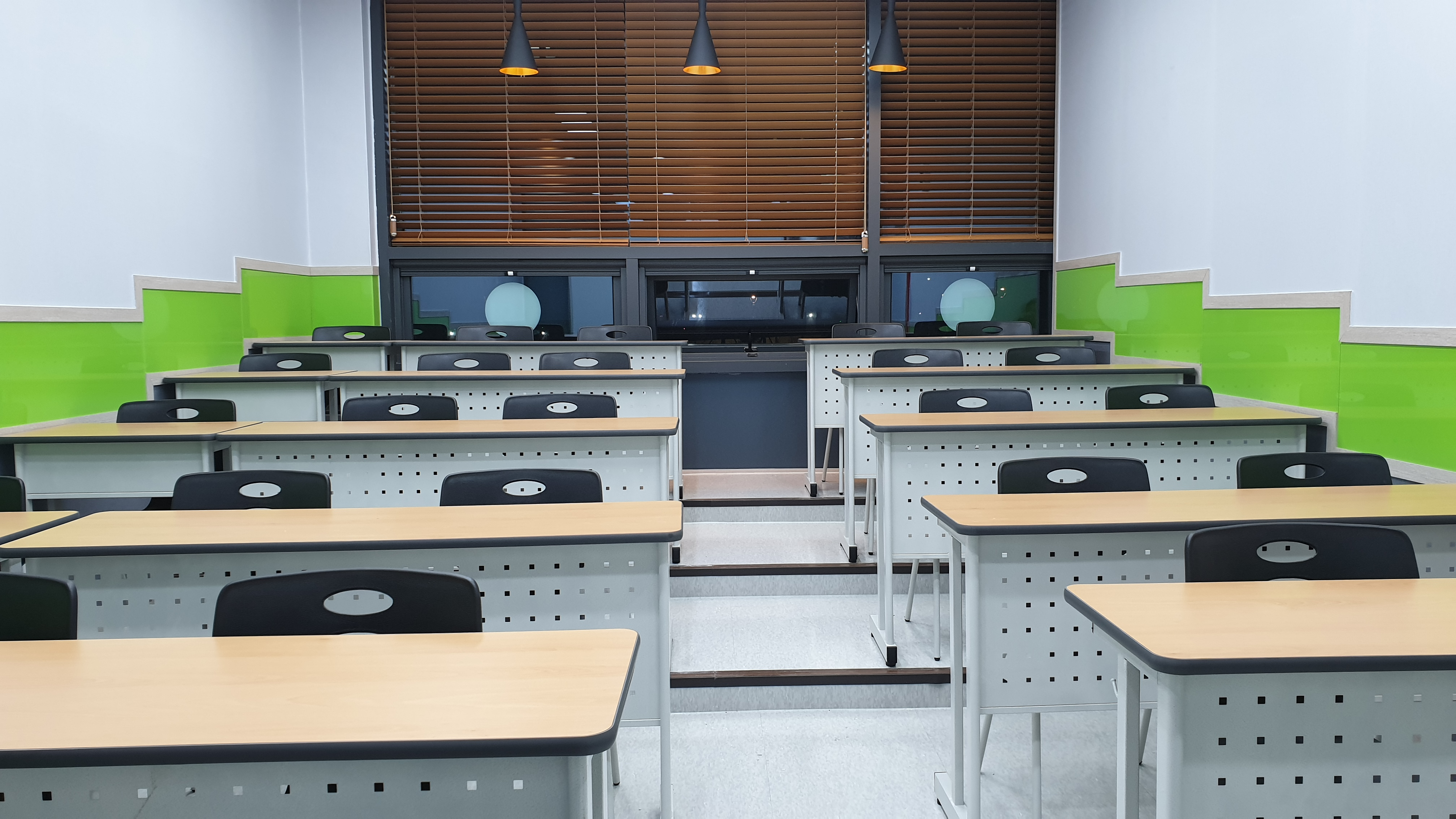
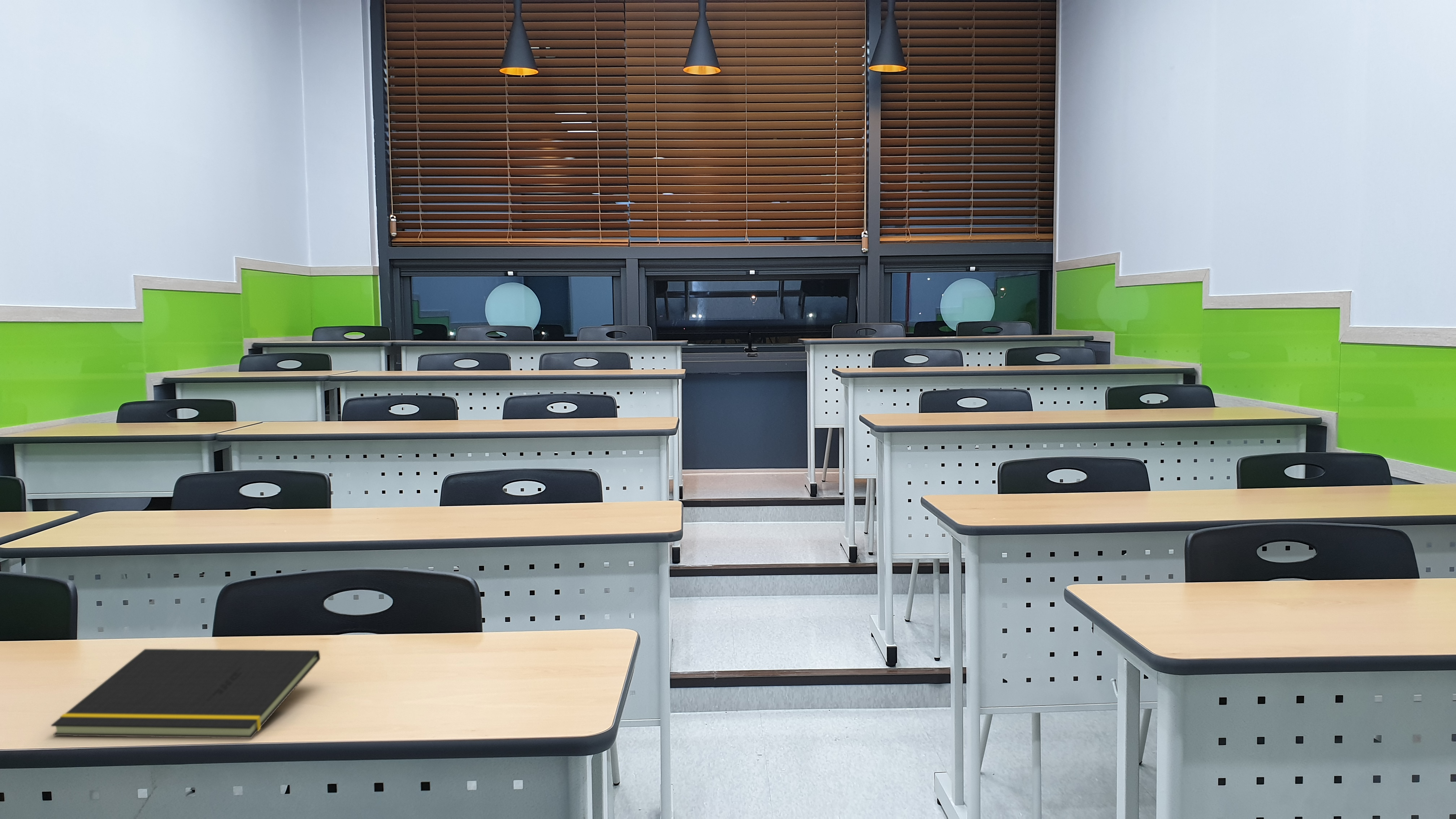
+ notepad (195, 690)
